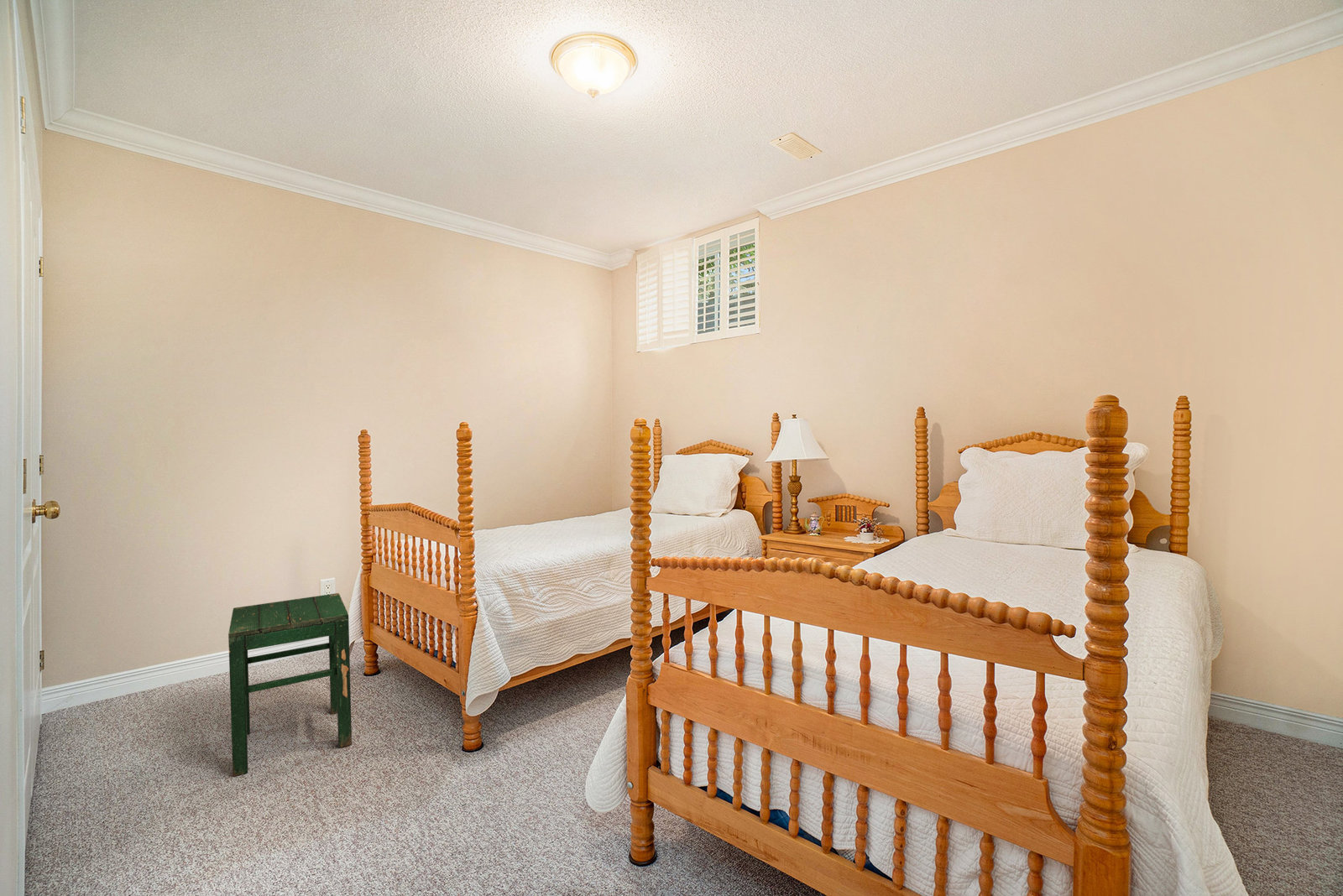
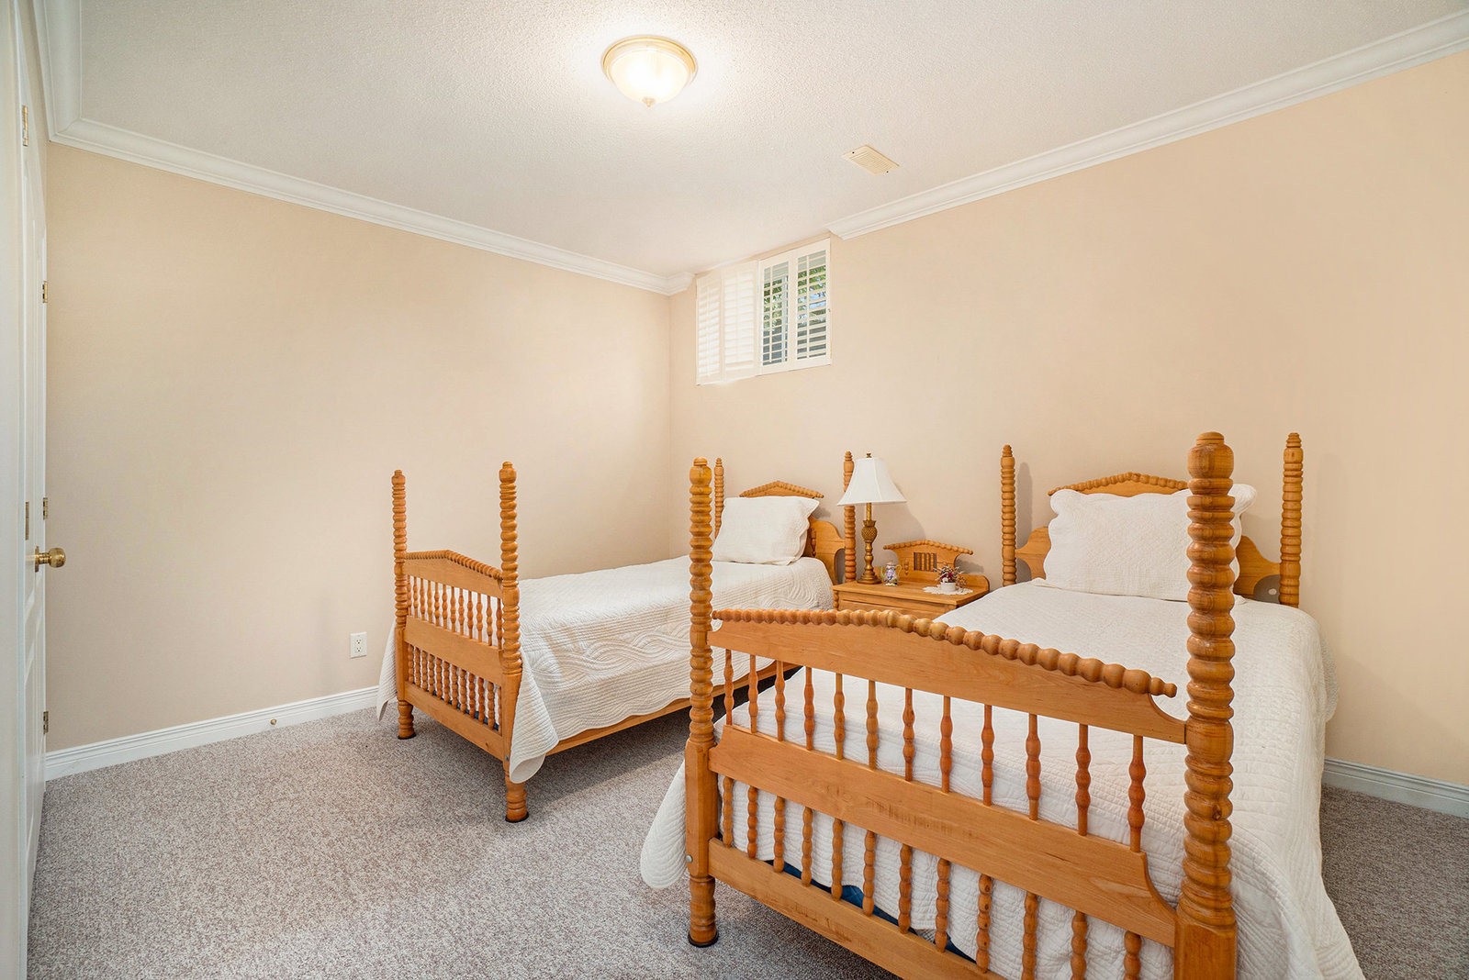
- stool (293, 676)
